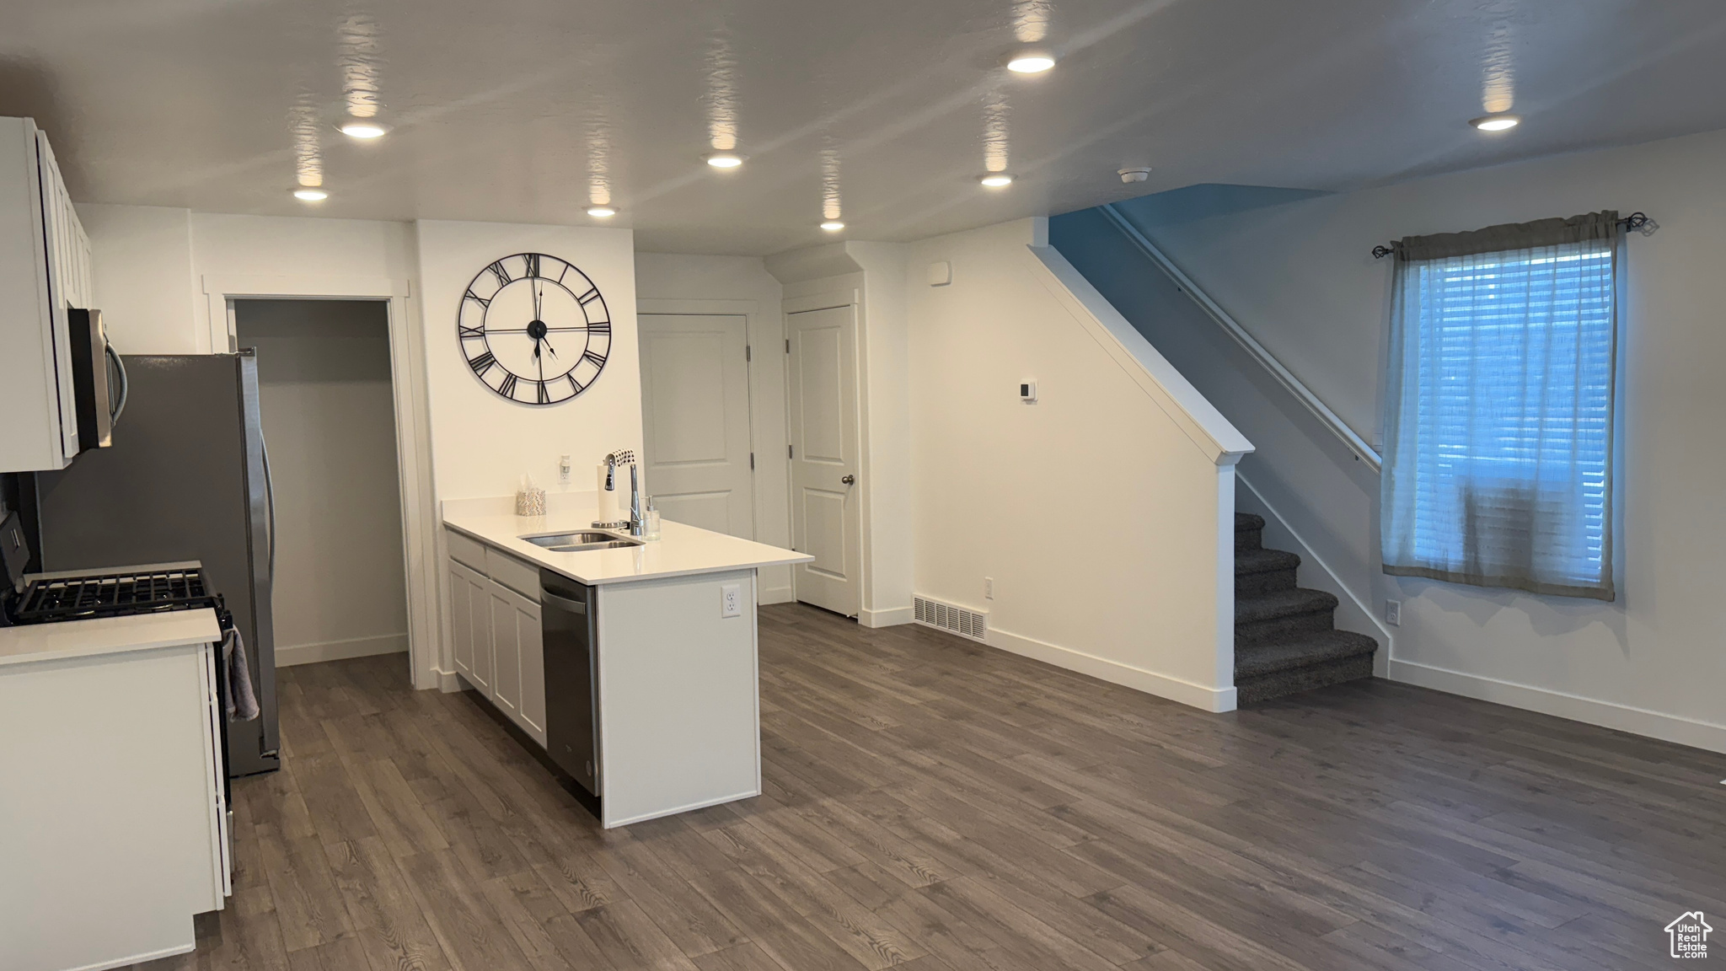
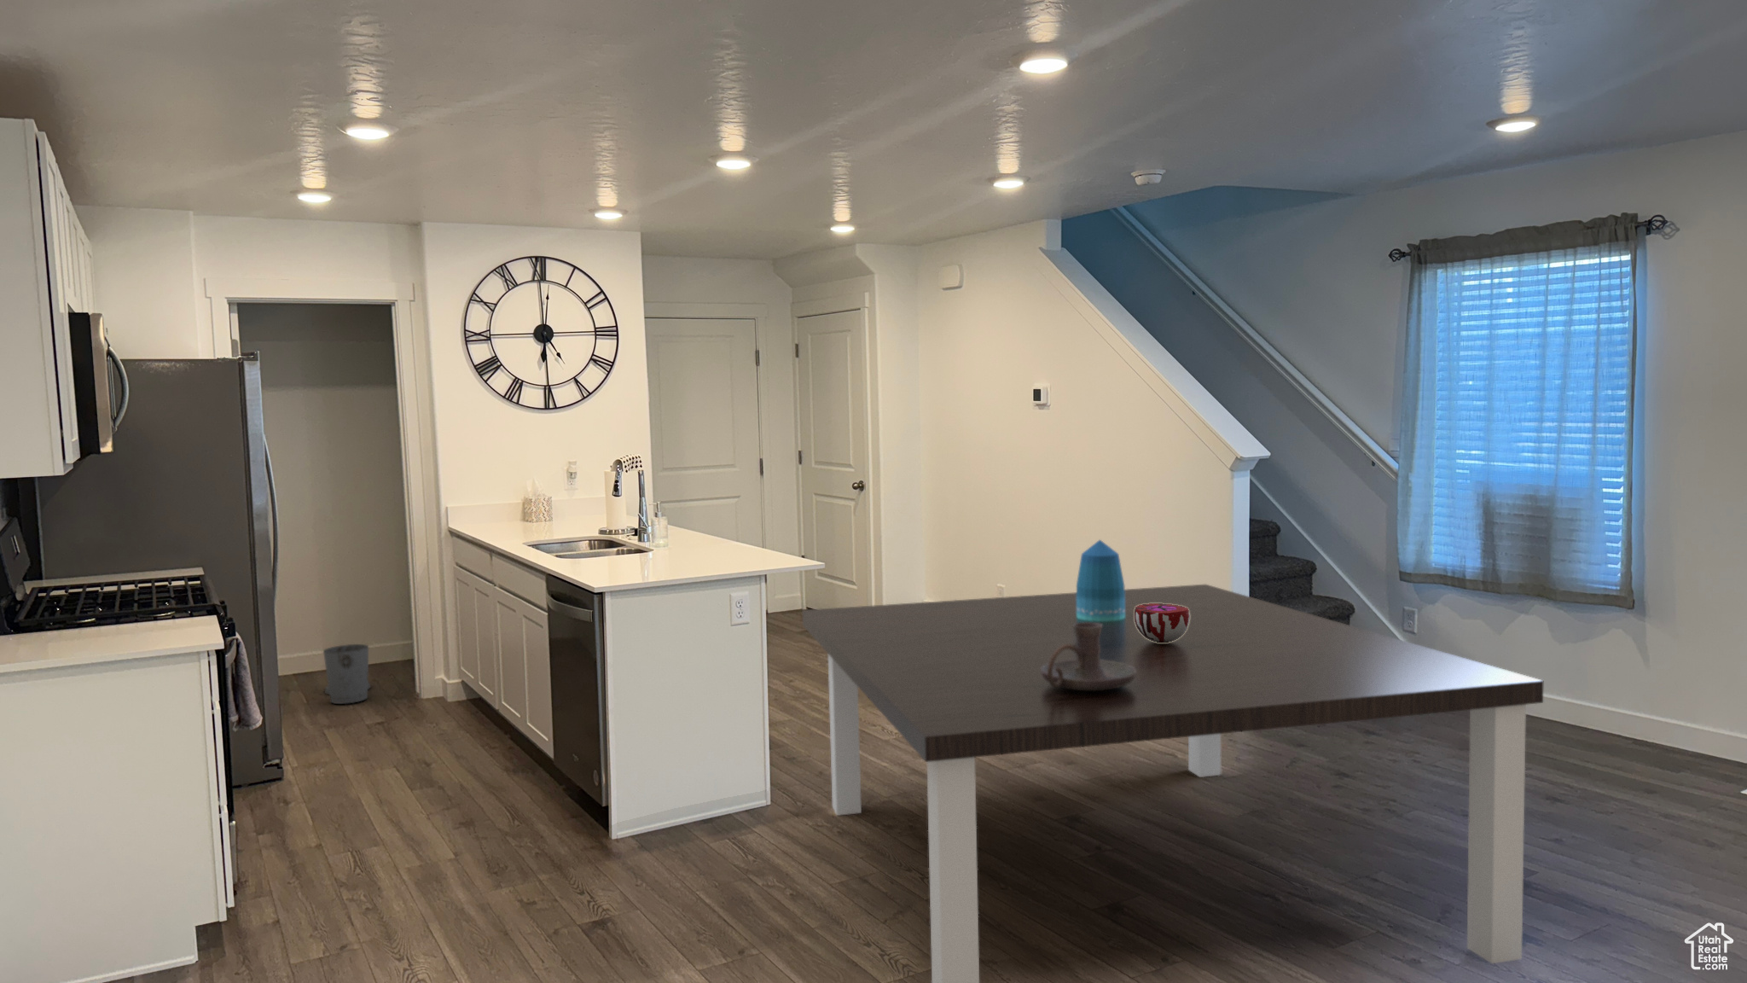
+ vase (1099, 577)
+ decorative bowl (1161, 624)
+ dining table (1106, 744)
+ candle holder (1081, 657)
+ trash can (347, 669)
